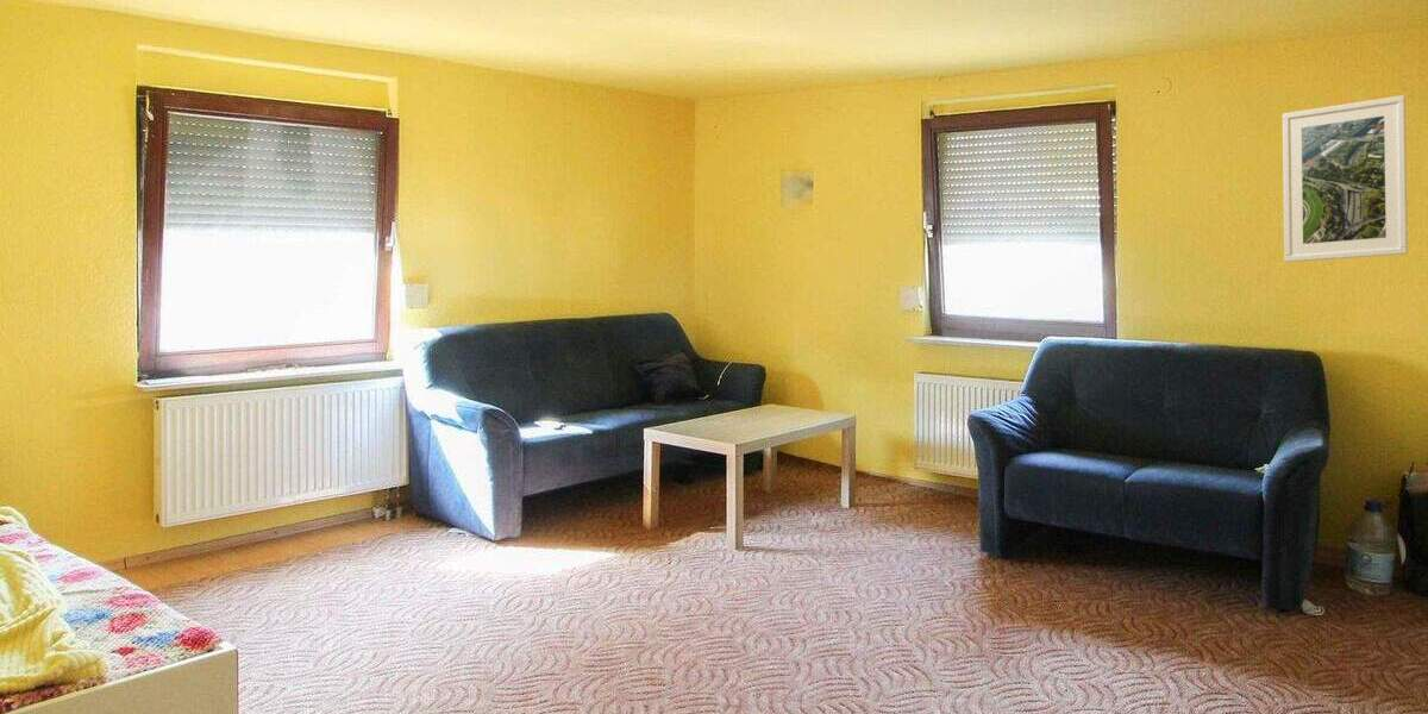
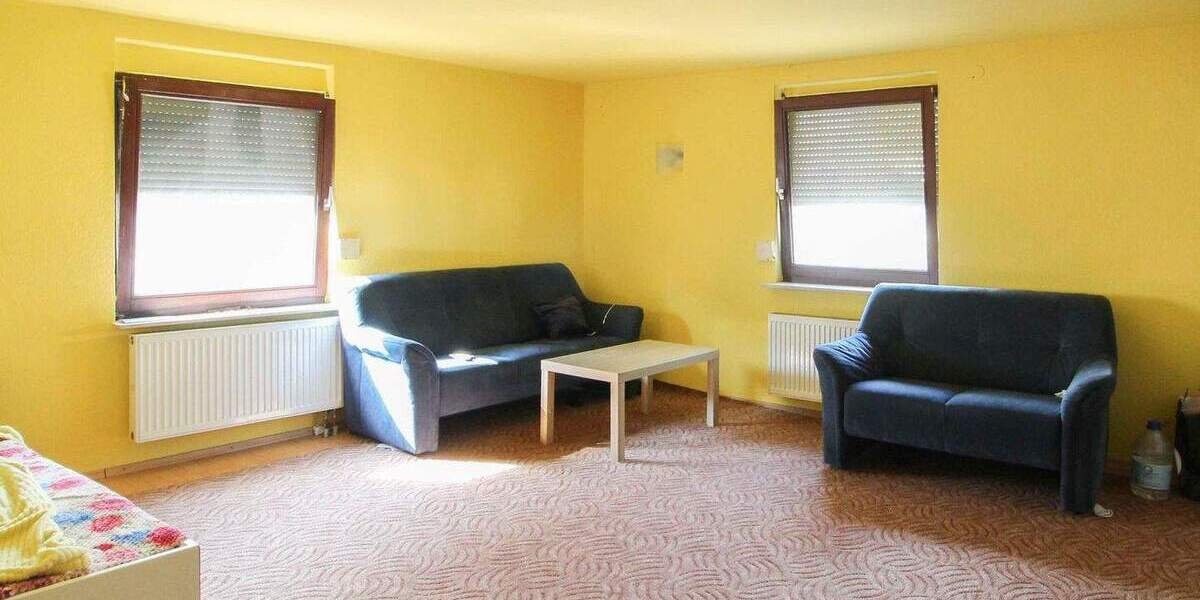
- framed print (1342, 181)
